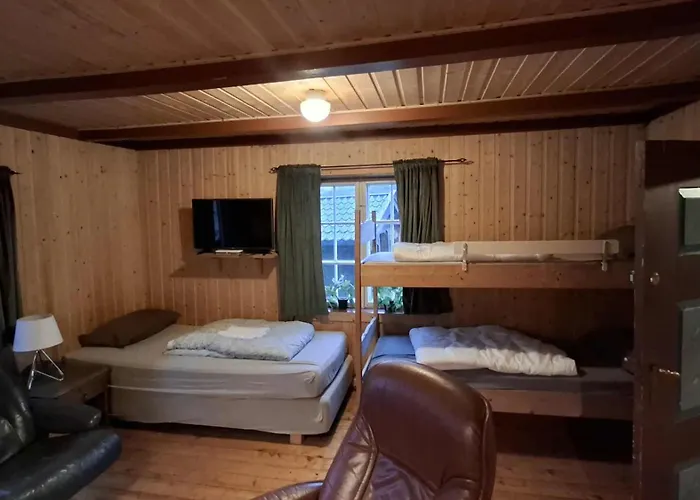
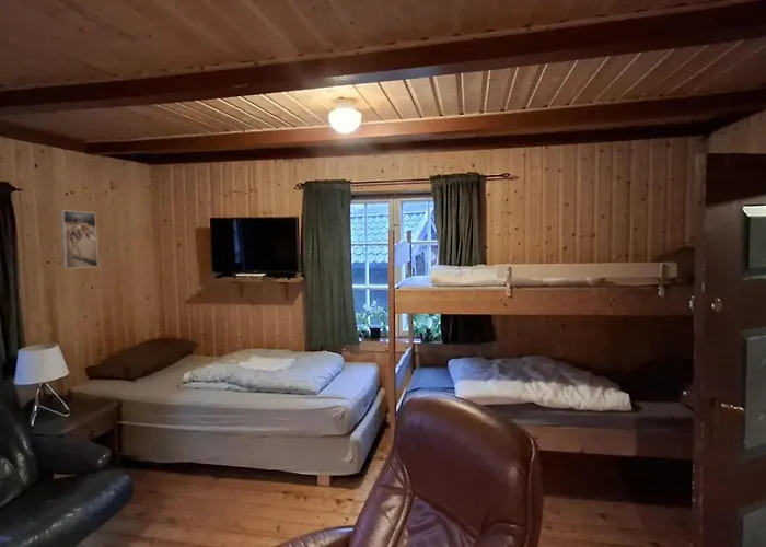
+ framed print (79, 240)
